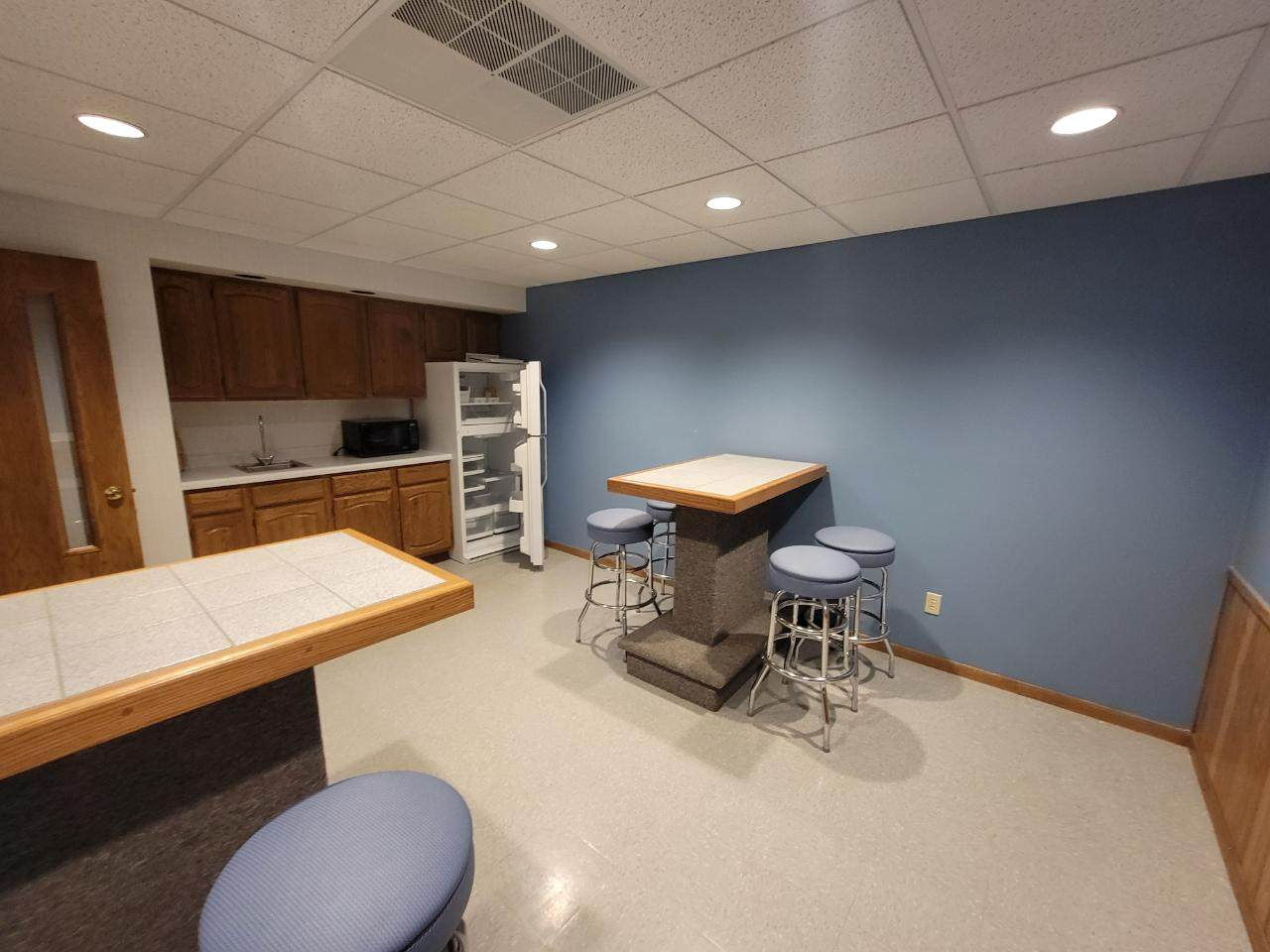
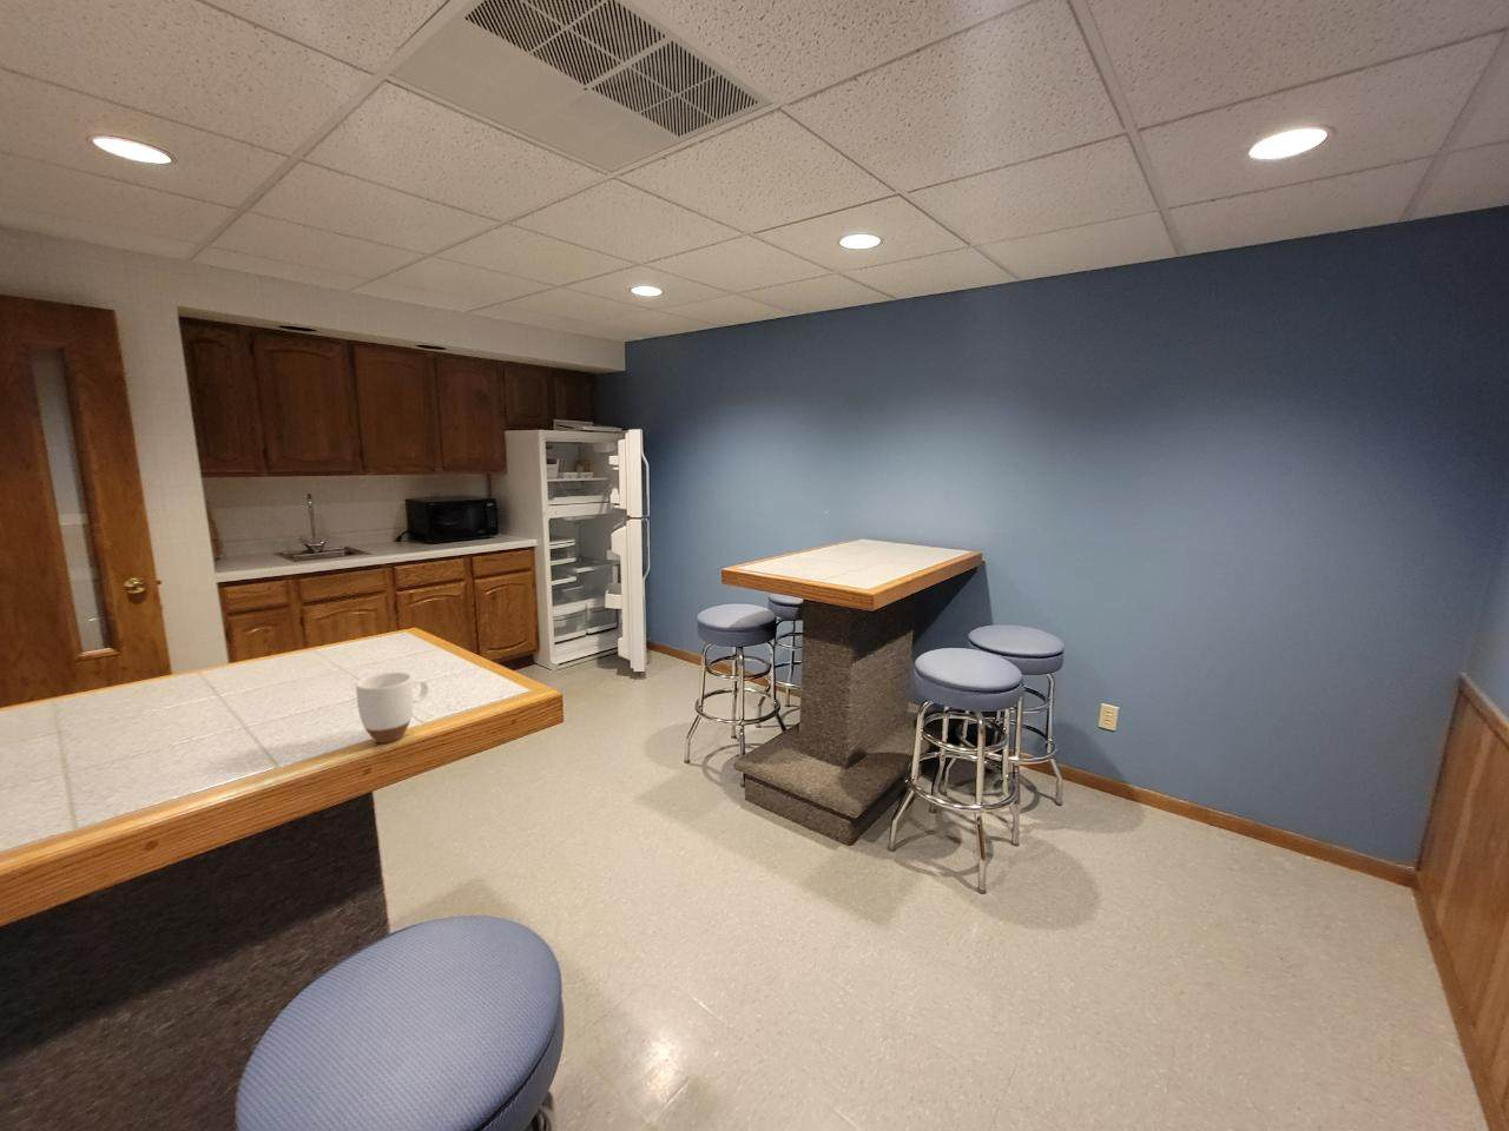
+ mug (396, 704)
